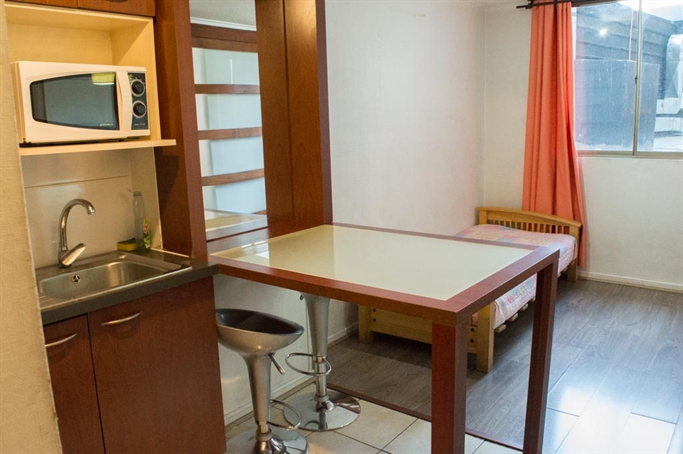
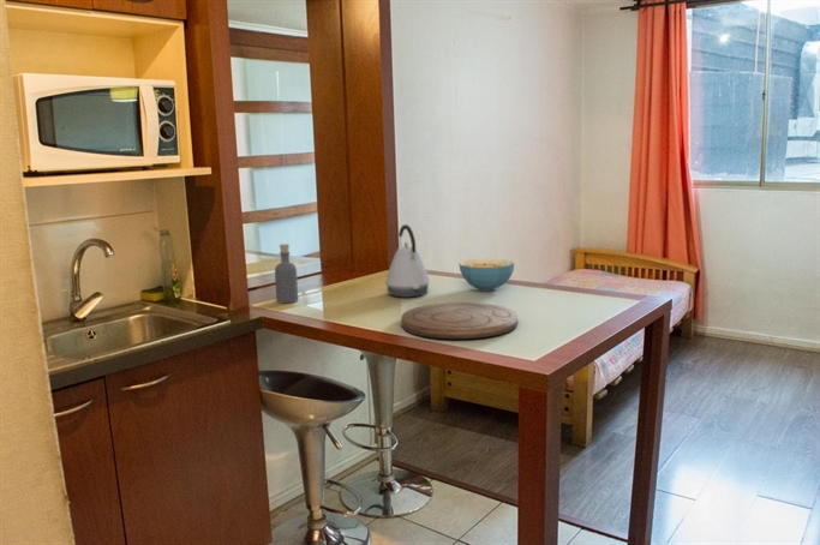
+ cutting board (459, 319)
+ bottle (286, 272)
+ kettle (406, 259)
+ cereal bowl (486, 276)
